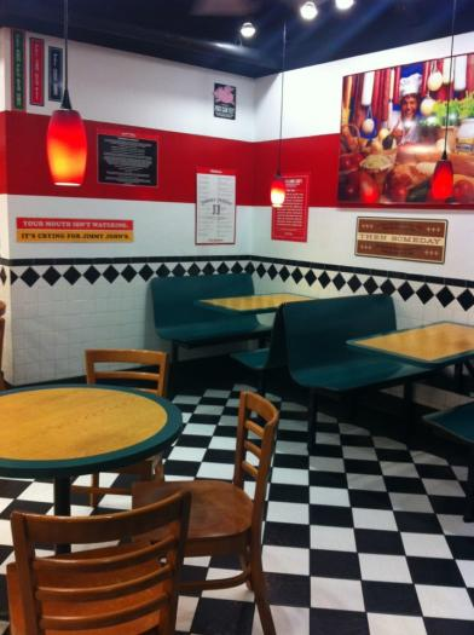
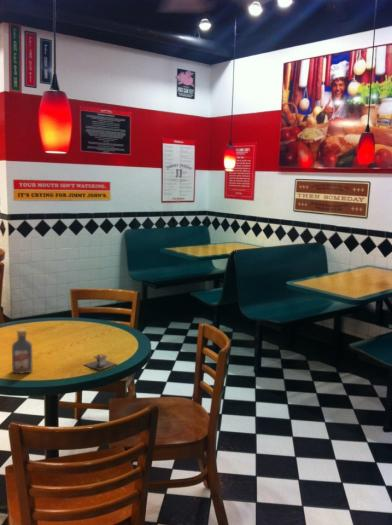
+ vodka (22, 350)
+ architectural model (100, 359)
